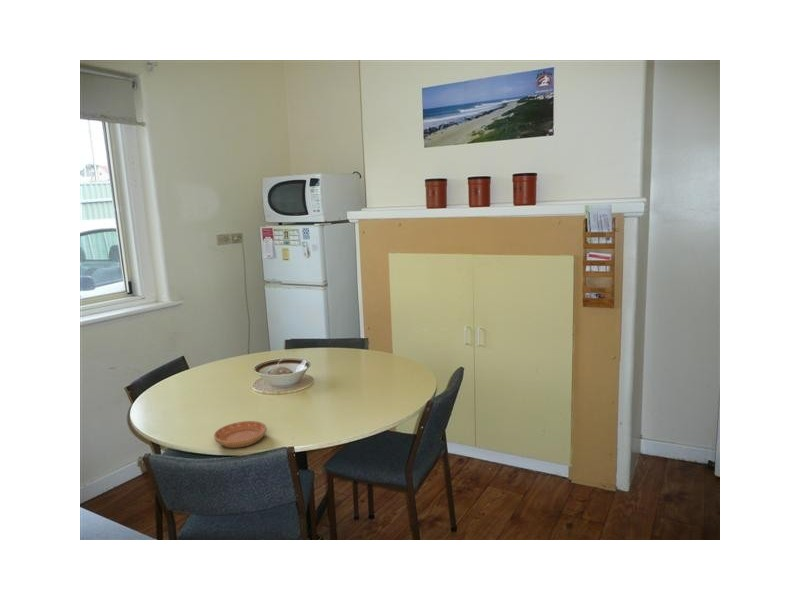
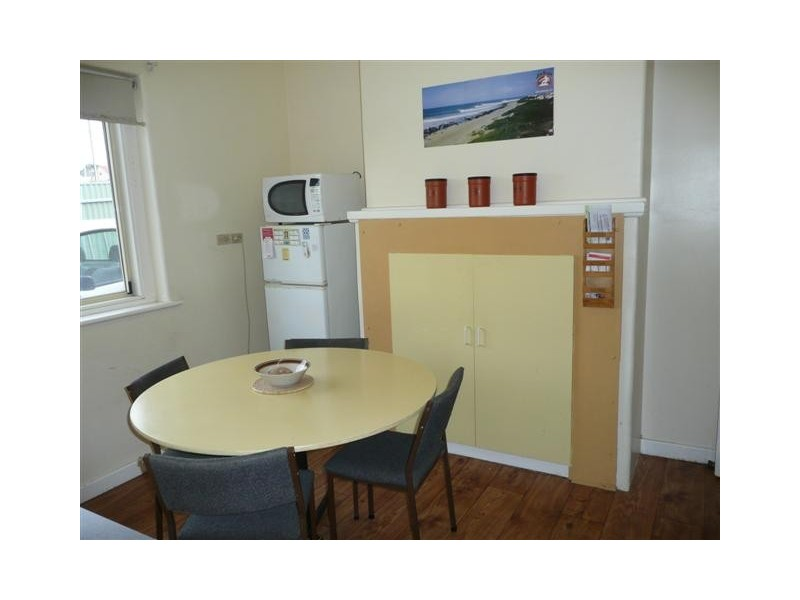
- saucer (240, 434)
